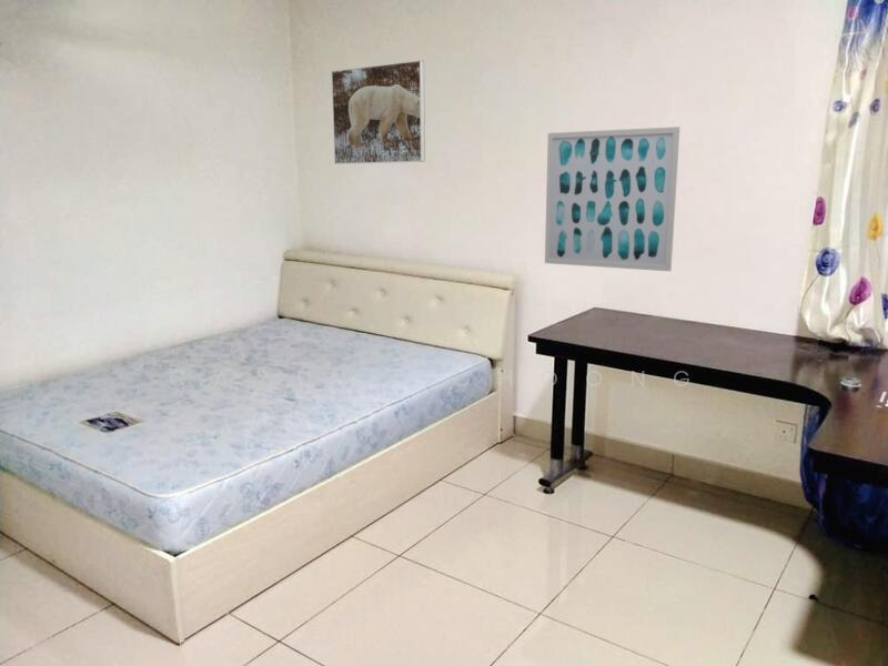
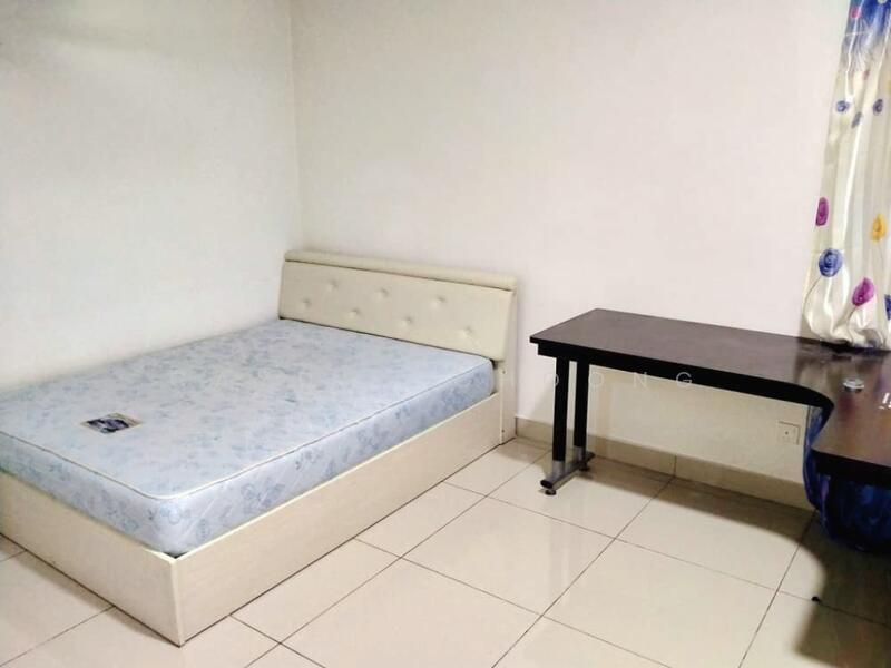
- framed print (376, 114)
- wall art (607, 200)
